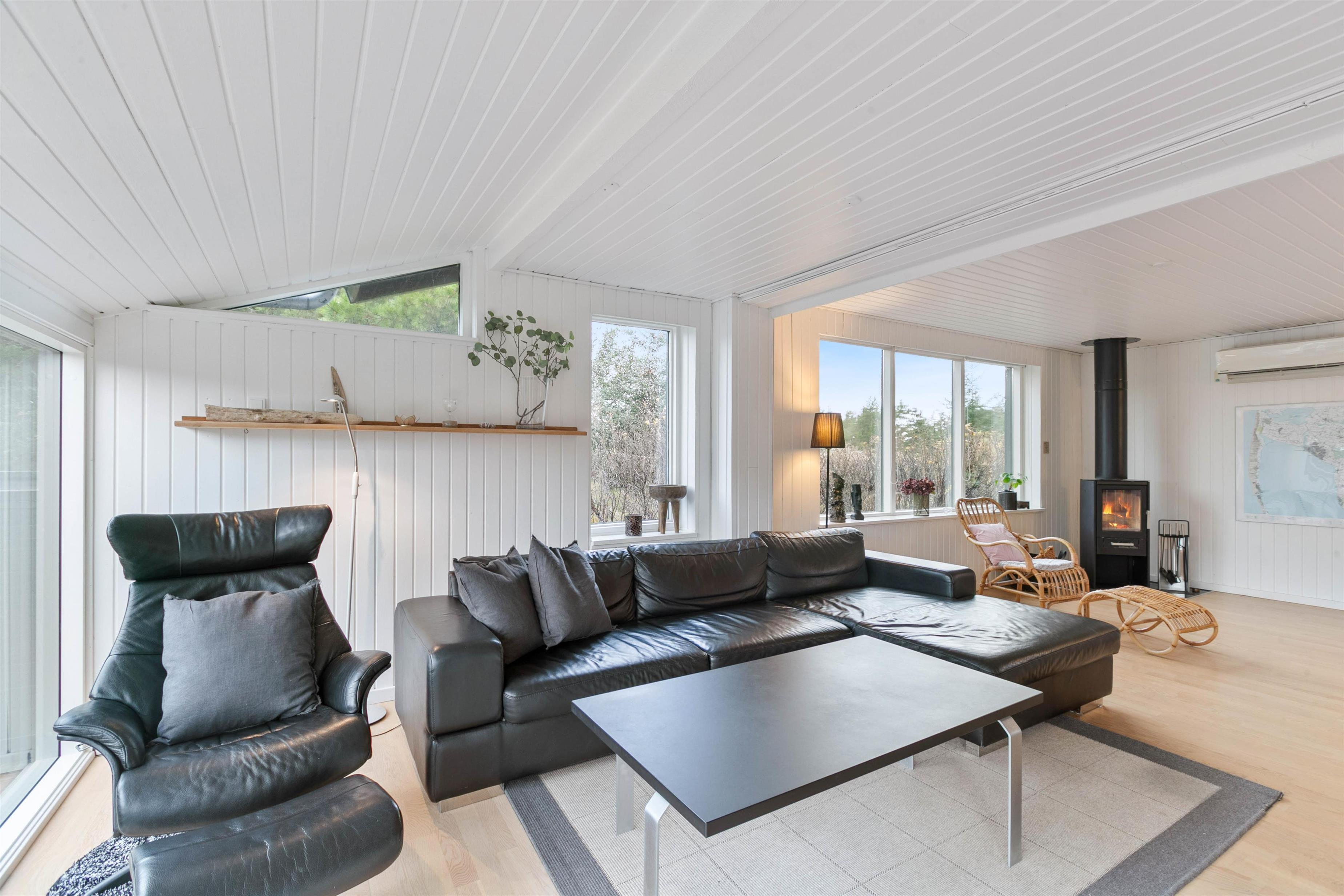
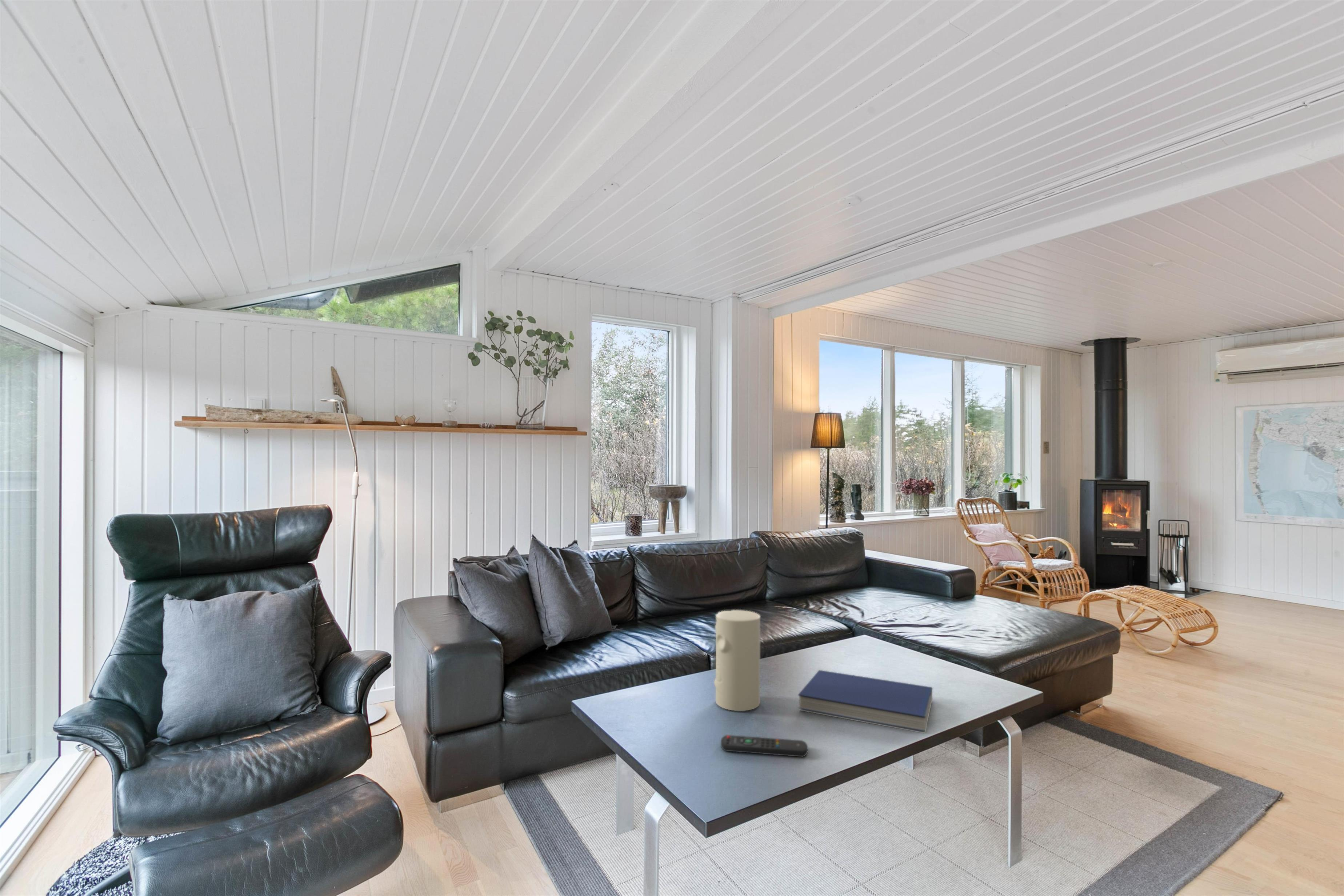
+ remote control (764, 745)
+ book (867, 696)
+ vase (736, 659)
